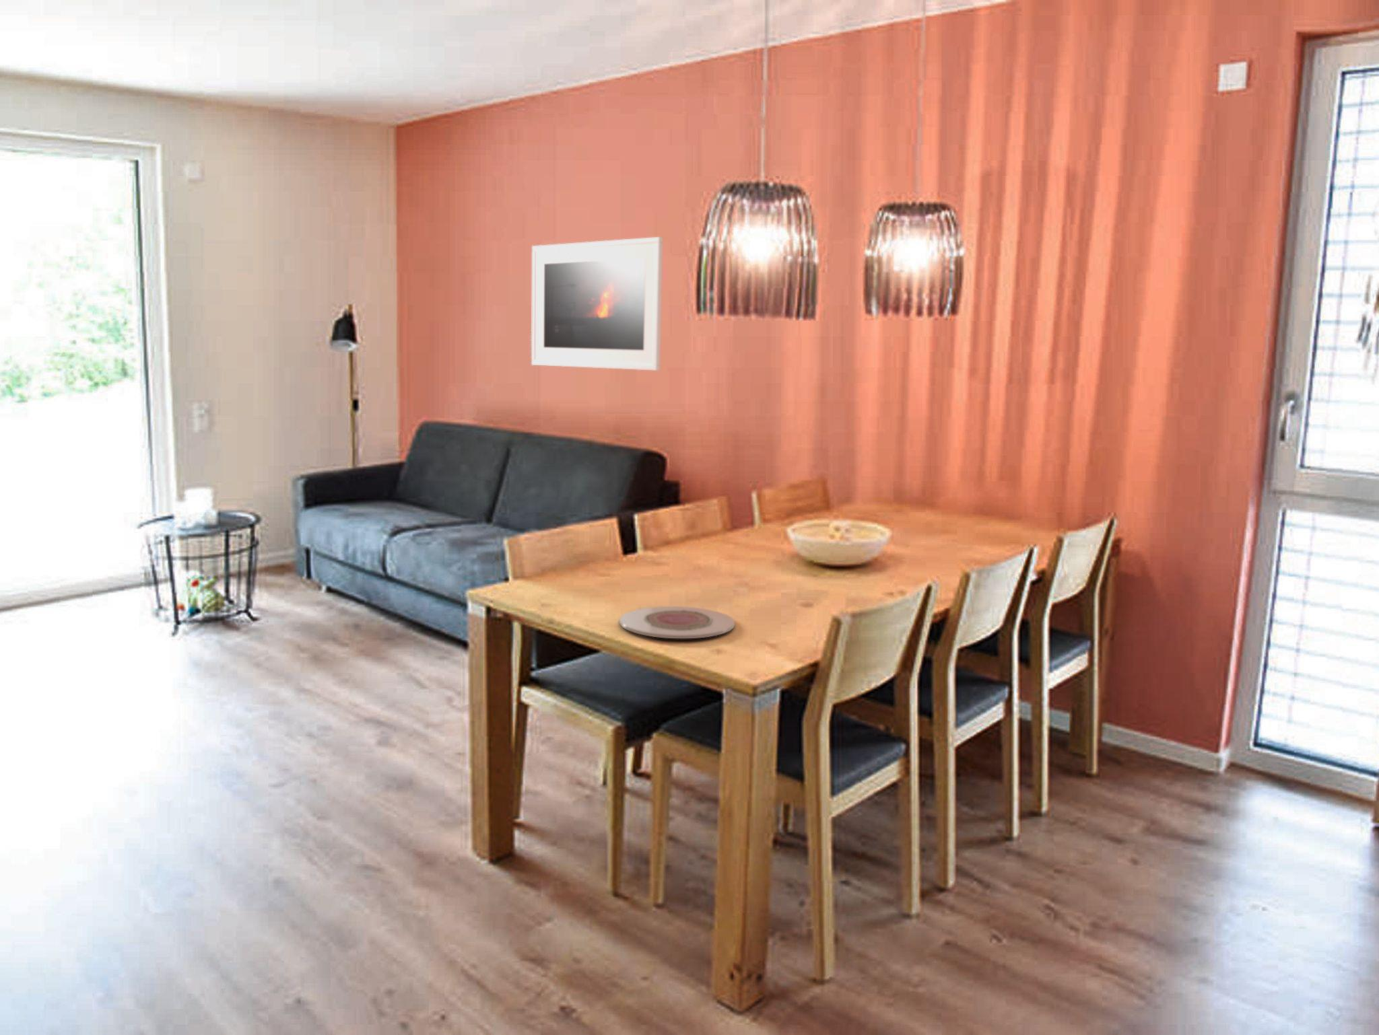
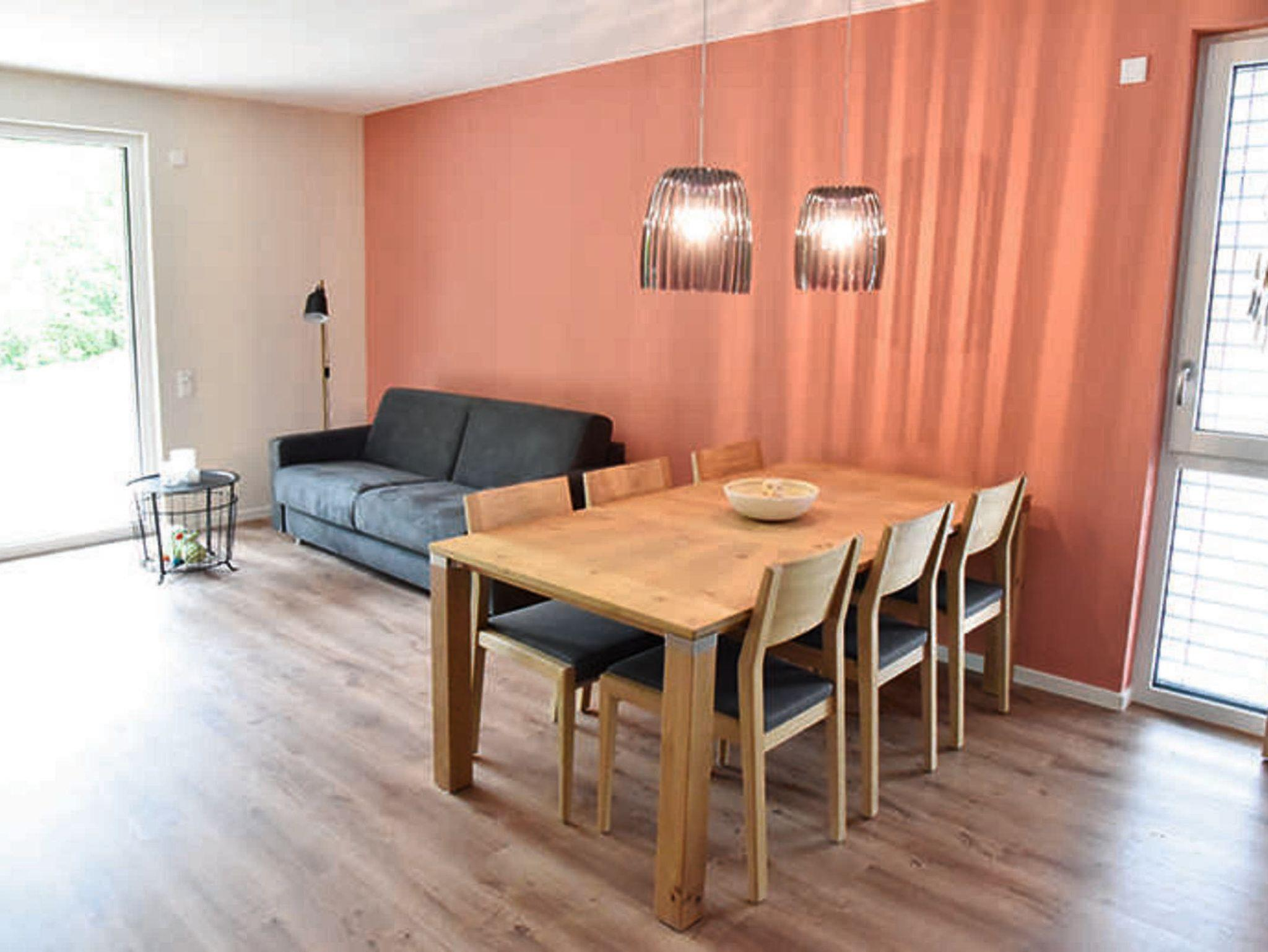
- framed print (593, 304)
- plate (676, 621)
